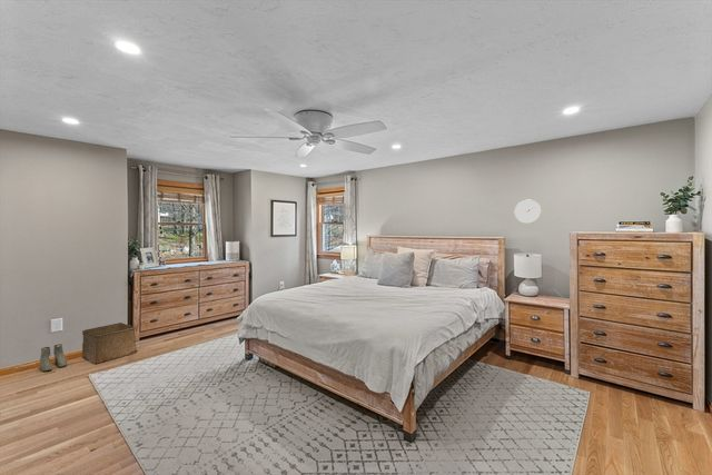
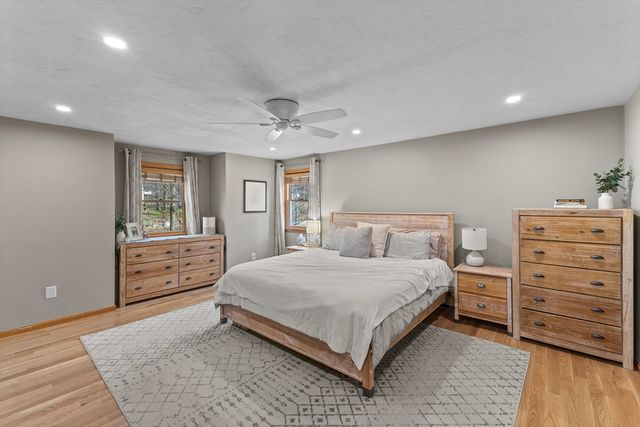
- storage bin (109, 342)
- wall clock (527, 211)
- boots (55, 356)
